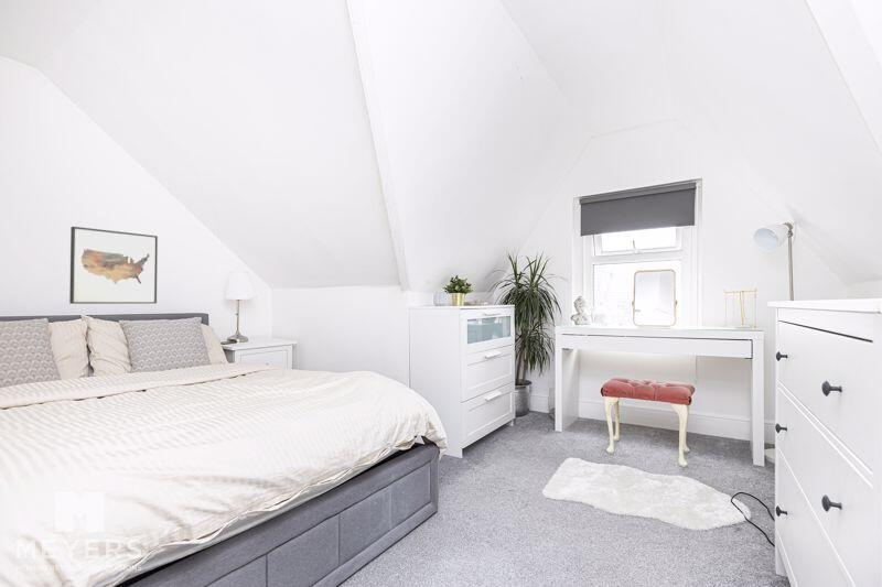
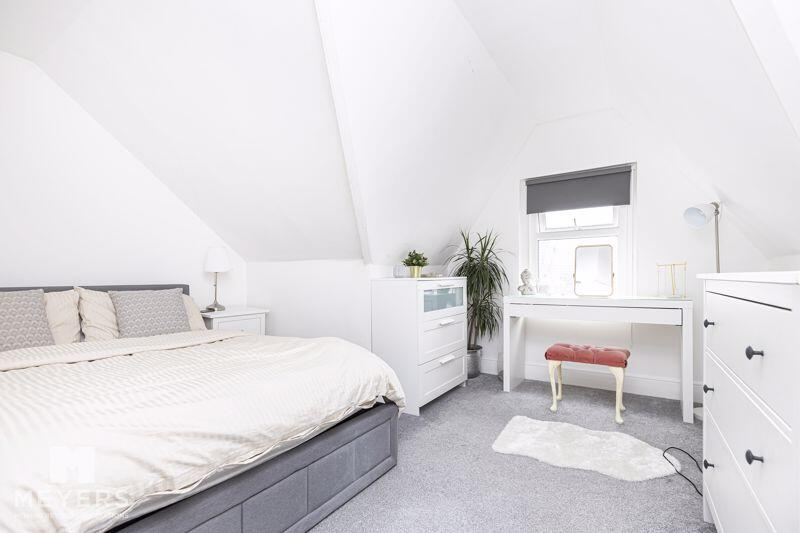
- wall art (116, 267)
